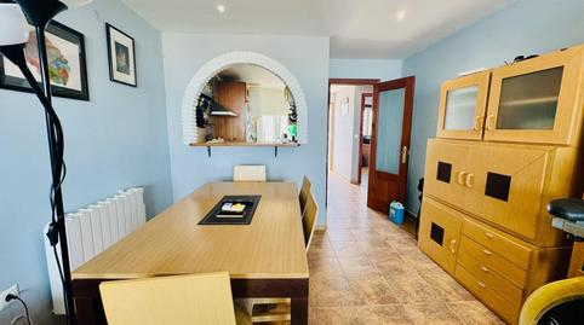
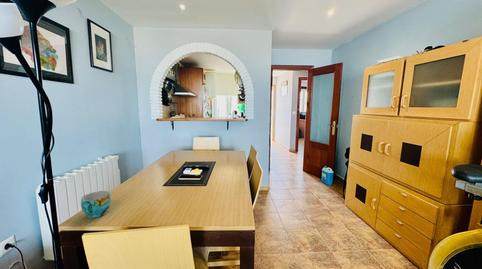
+ cup (95, 204)
